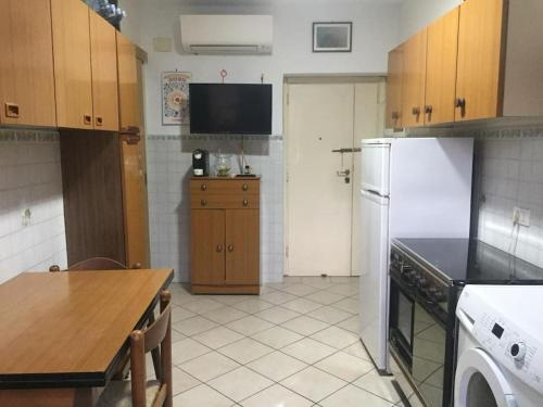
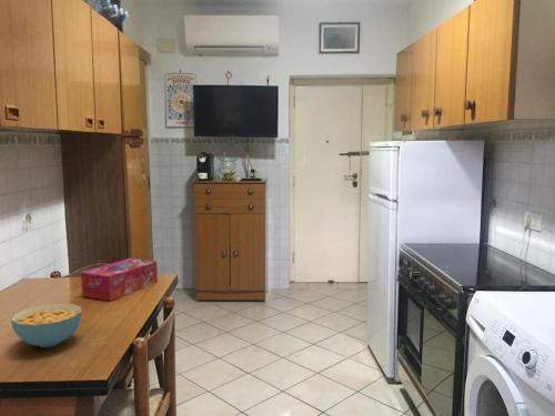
+ tissue box (121, 277)
+ cereal bowl (48, 328)
